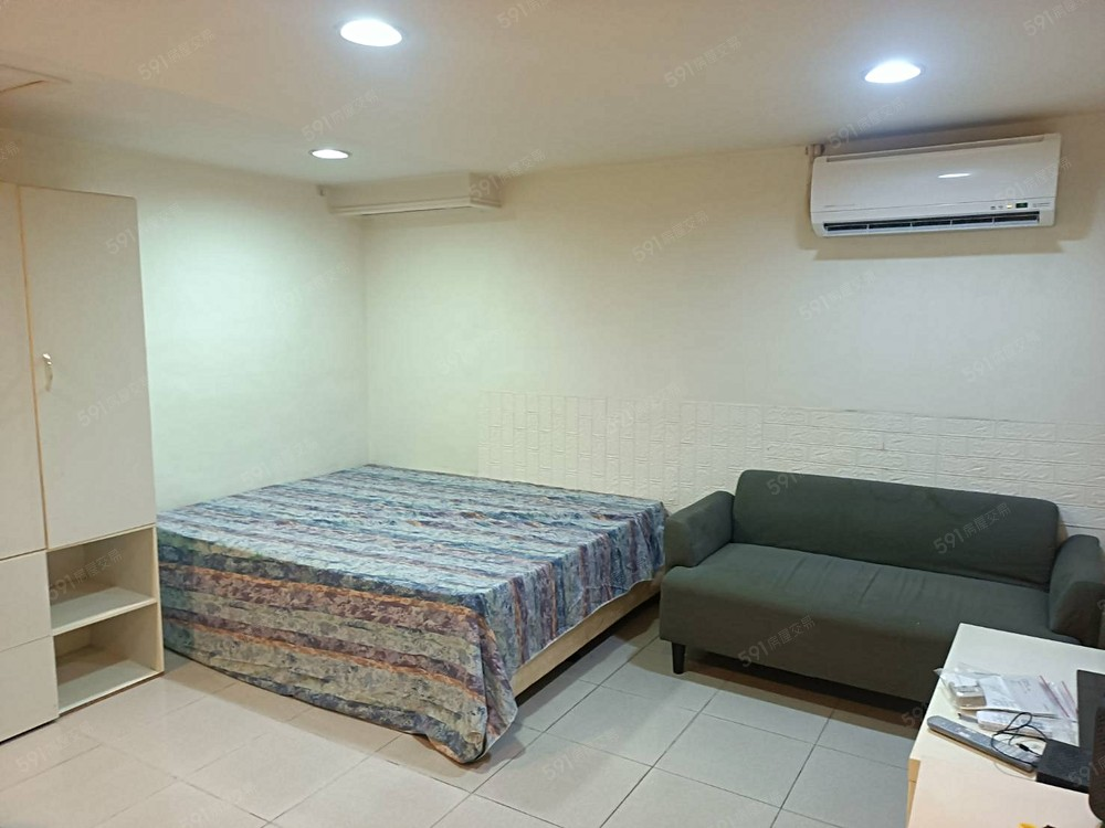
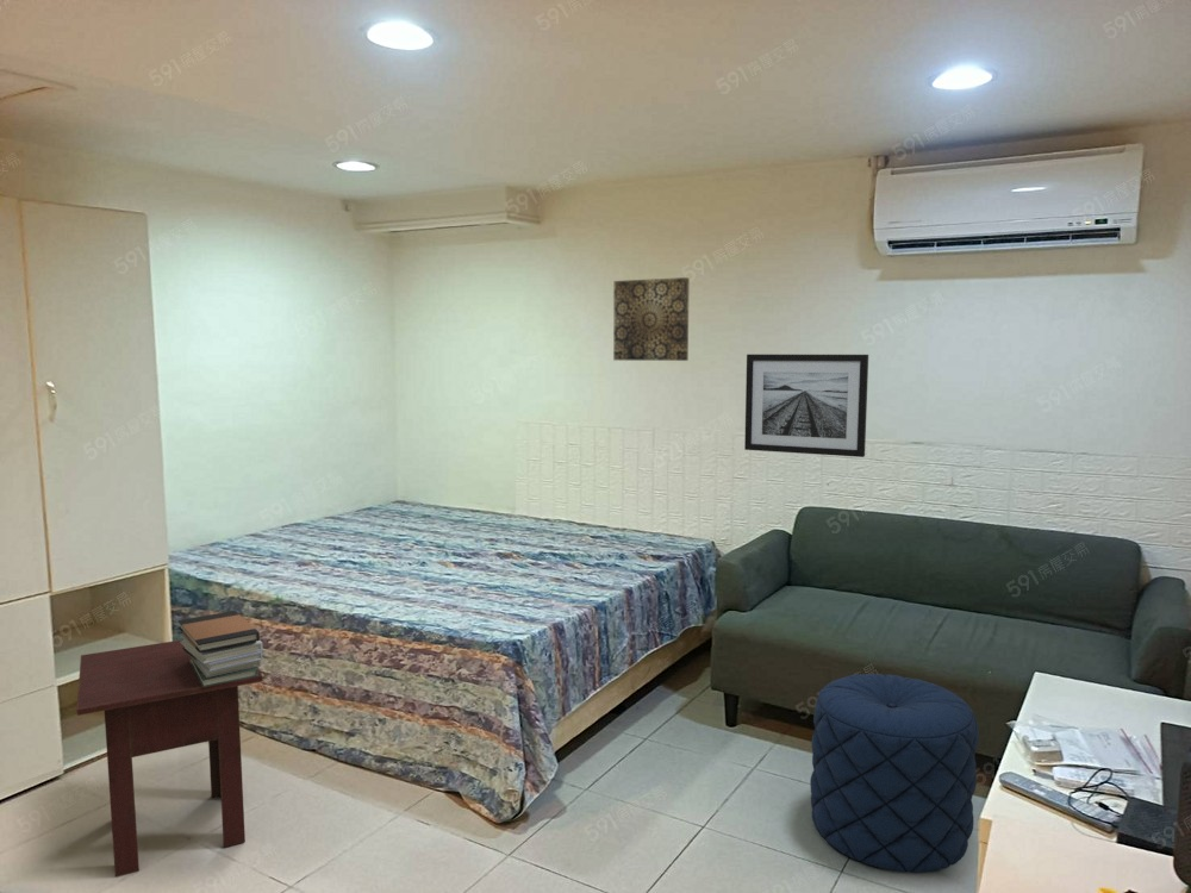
+ book stack (220, 647)
+ side table (173, 748)
+ wall art (804, 404)
+ wall art (650, 319)
+ pouf (891, 762)
